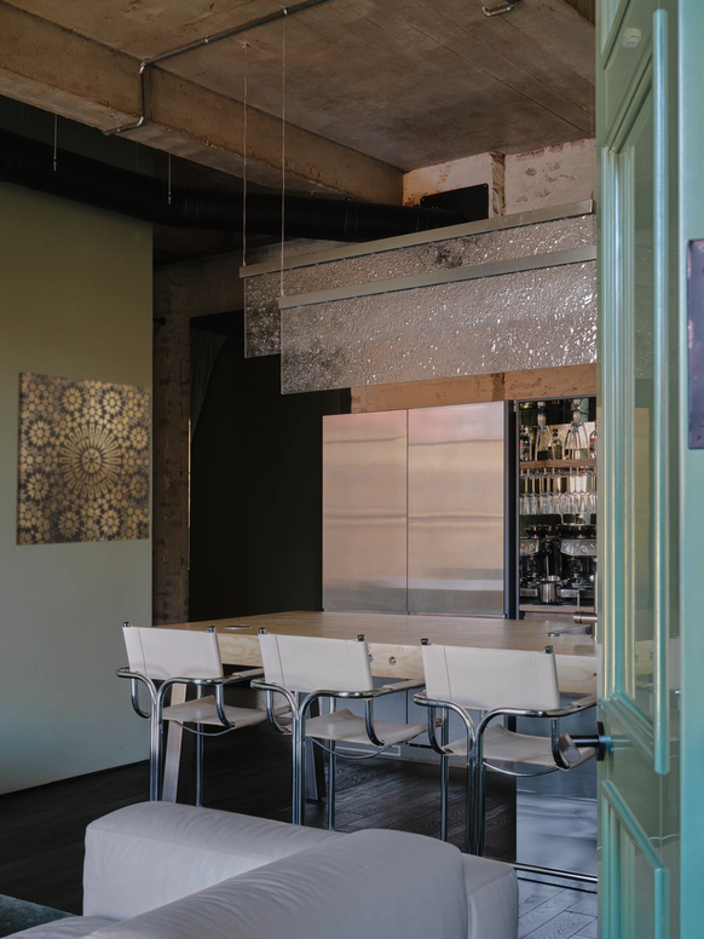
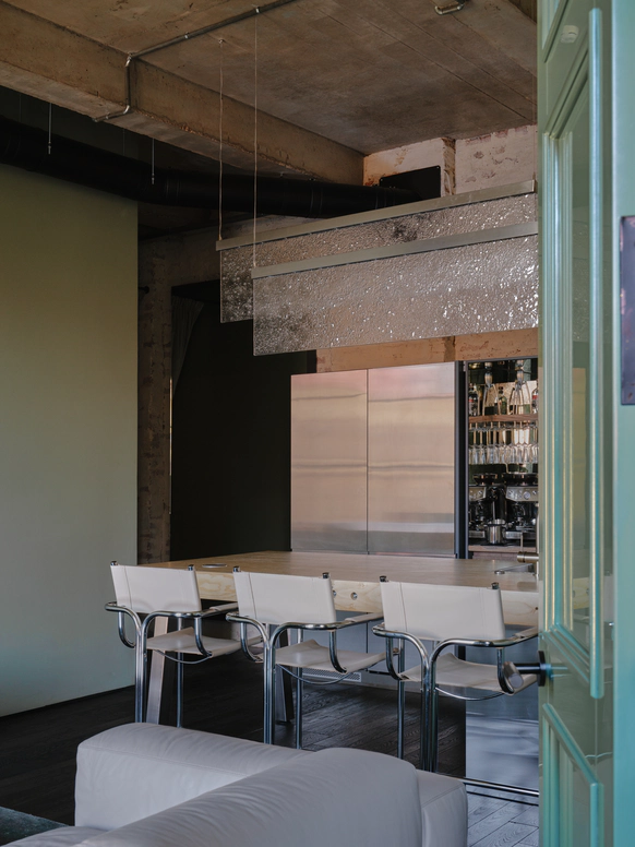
- wall art (87, 461)
